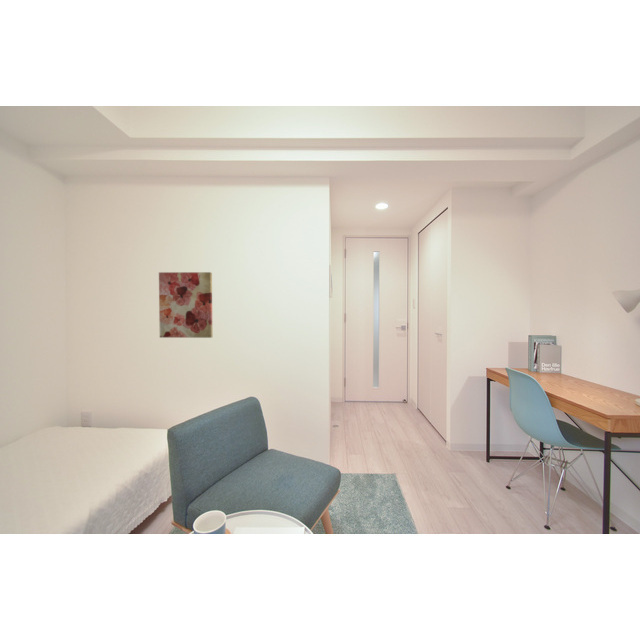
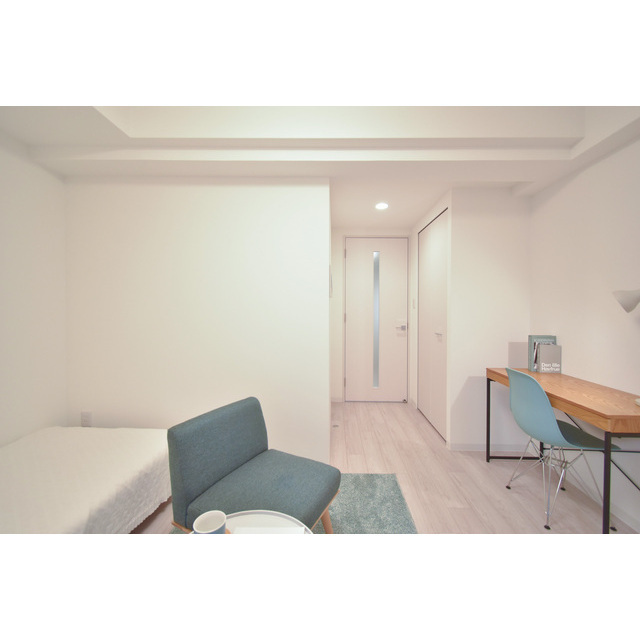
- wall art (185, 305)
